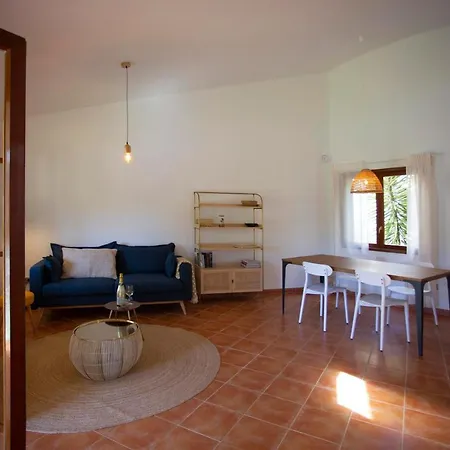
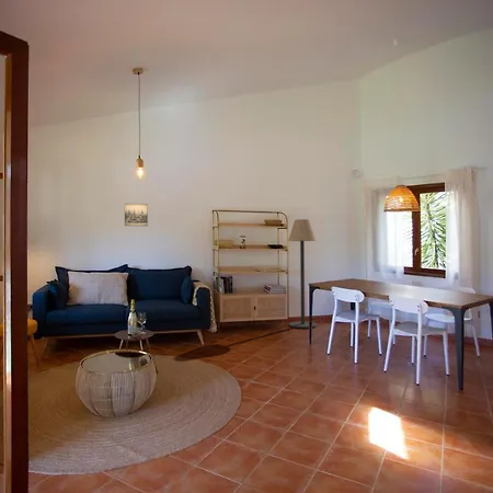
+ floor lamp (302, 272)
+ wall art (136, 215)
